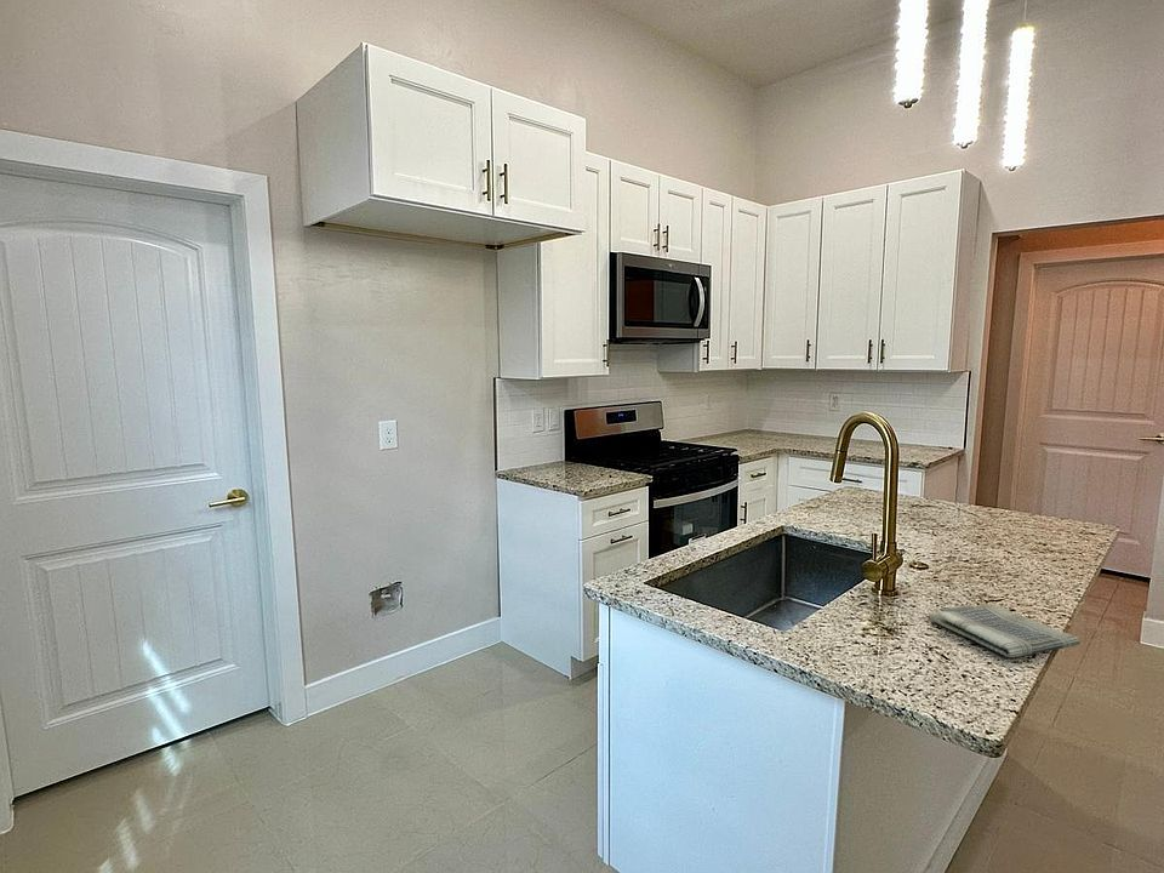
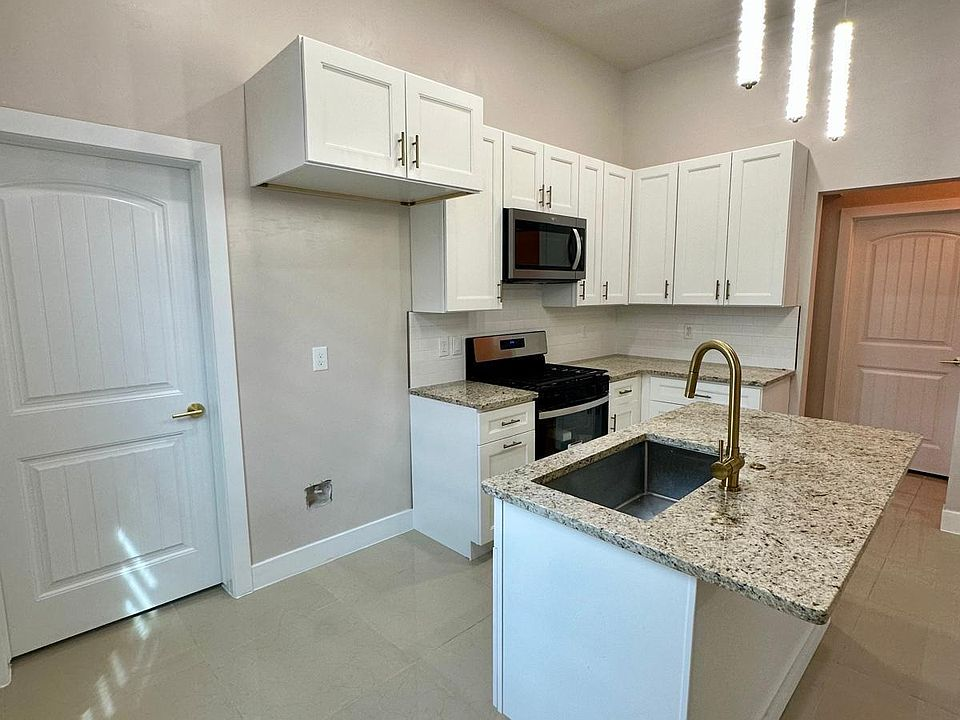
- dish towel (1000, 626)
